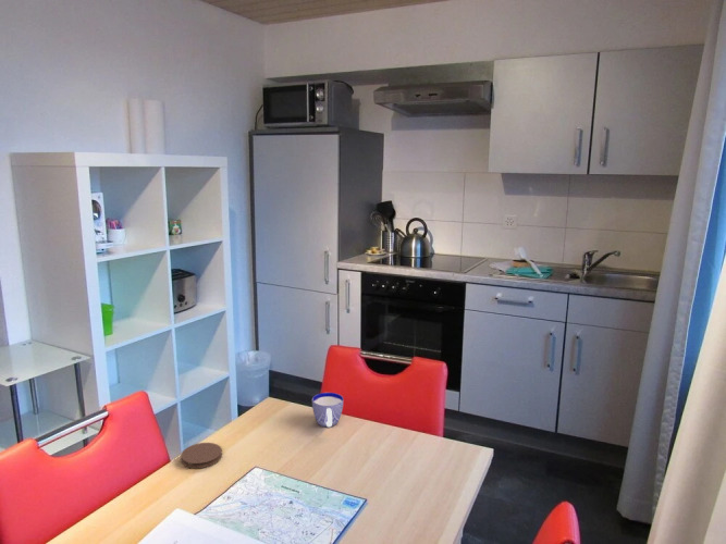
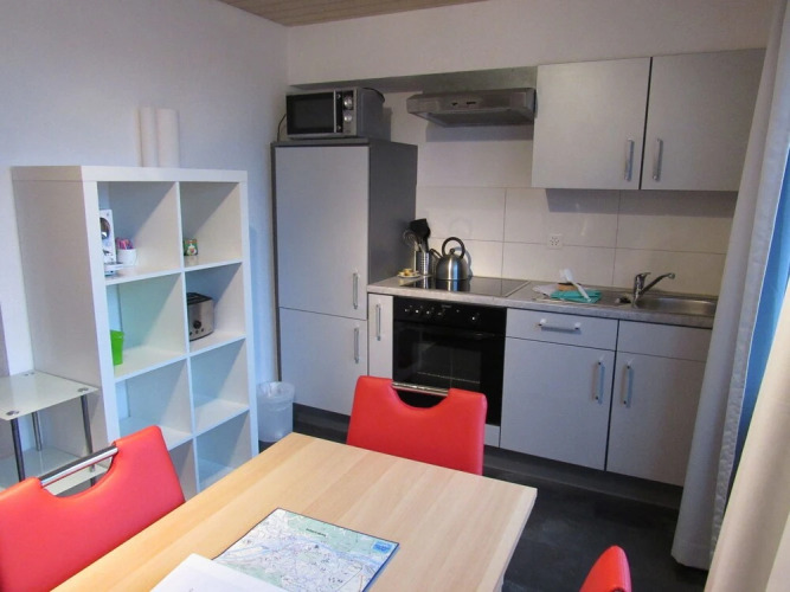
- coaster (201, 455)
- cup (328, 412)
